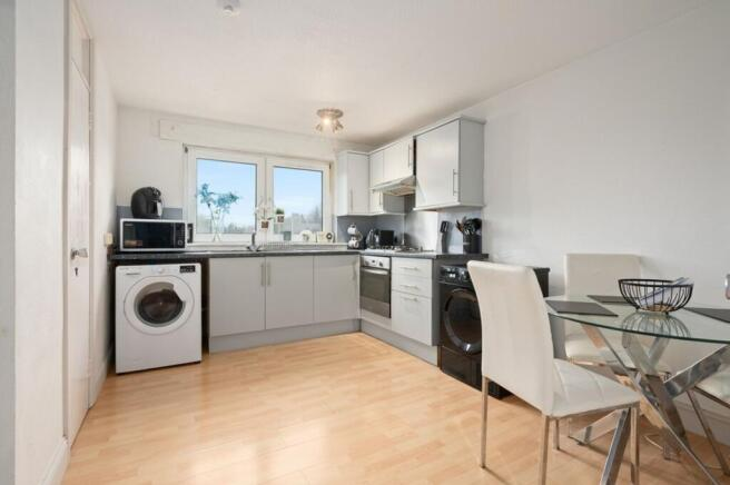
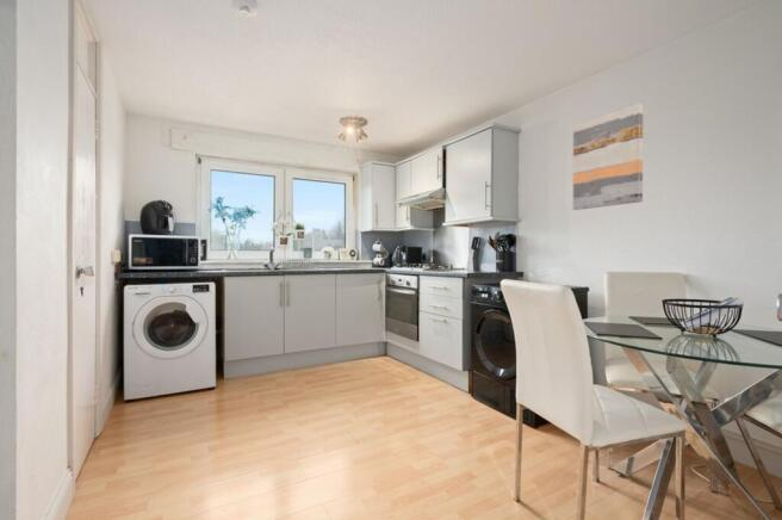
+ wall art (604, 160)
